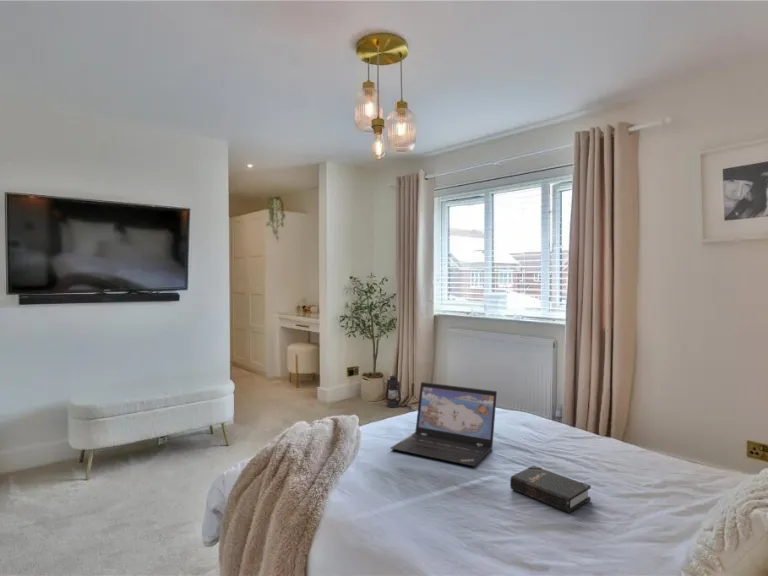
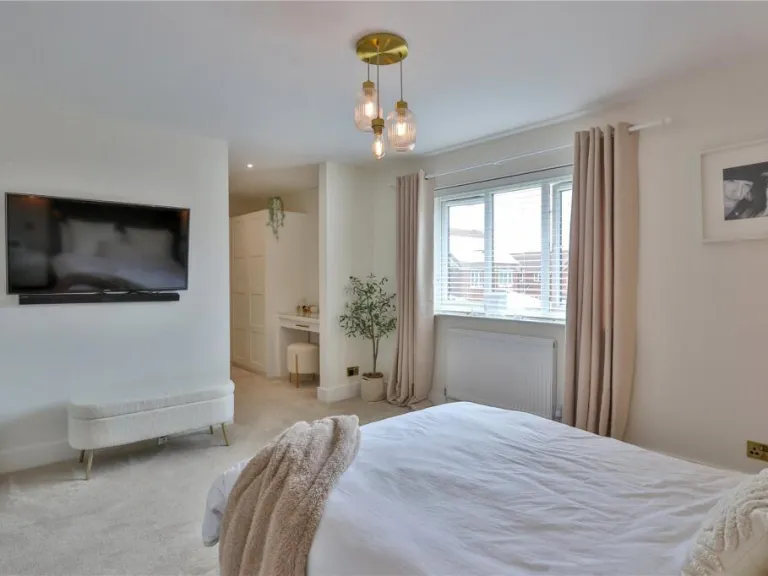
- lantern (393, 390)
- laptop (444, 420)
- hardback book (549, 487)
